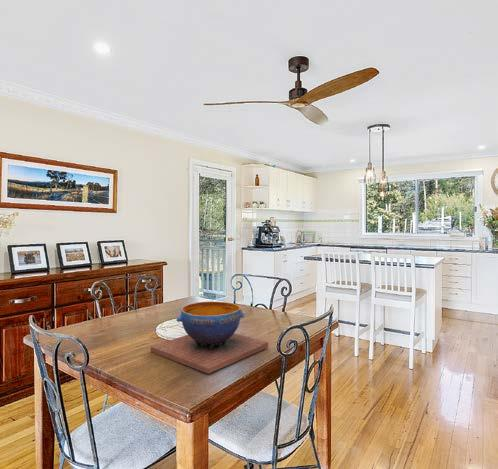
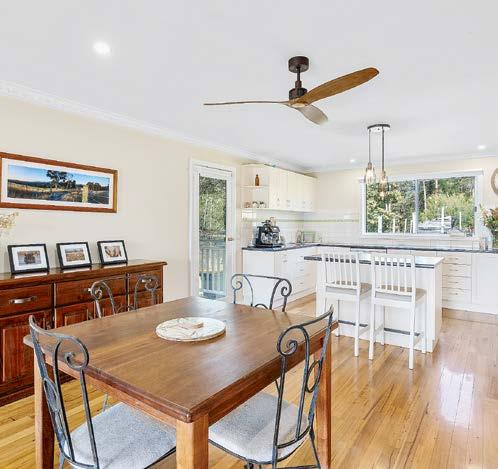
- decorative bowl (210, 328)
